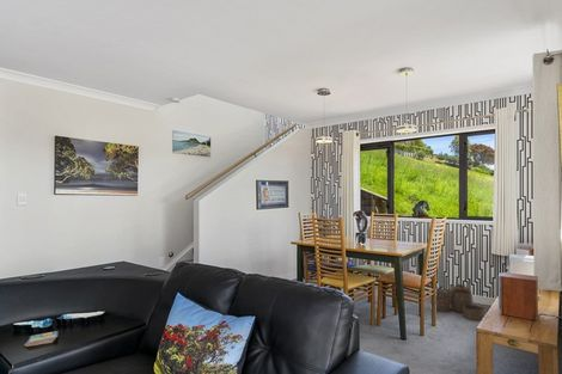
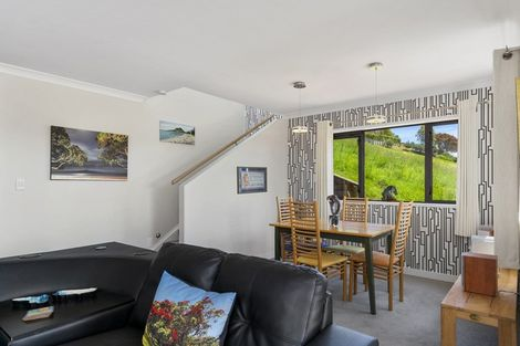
- woven basket (460, 298)
